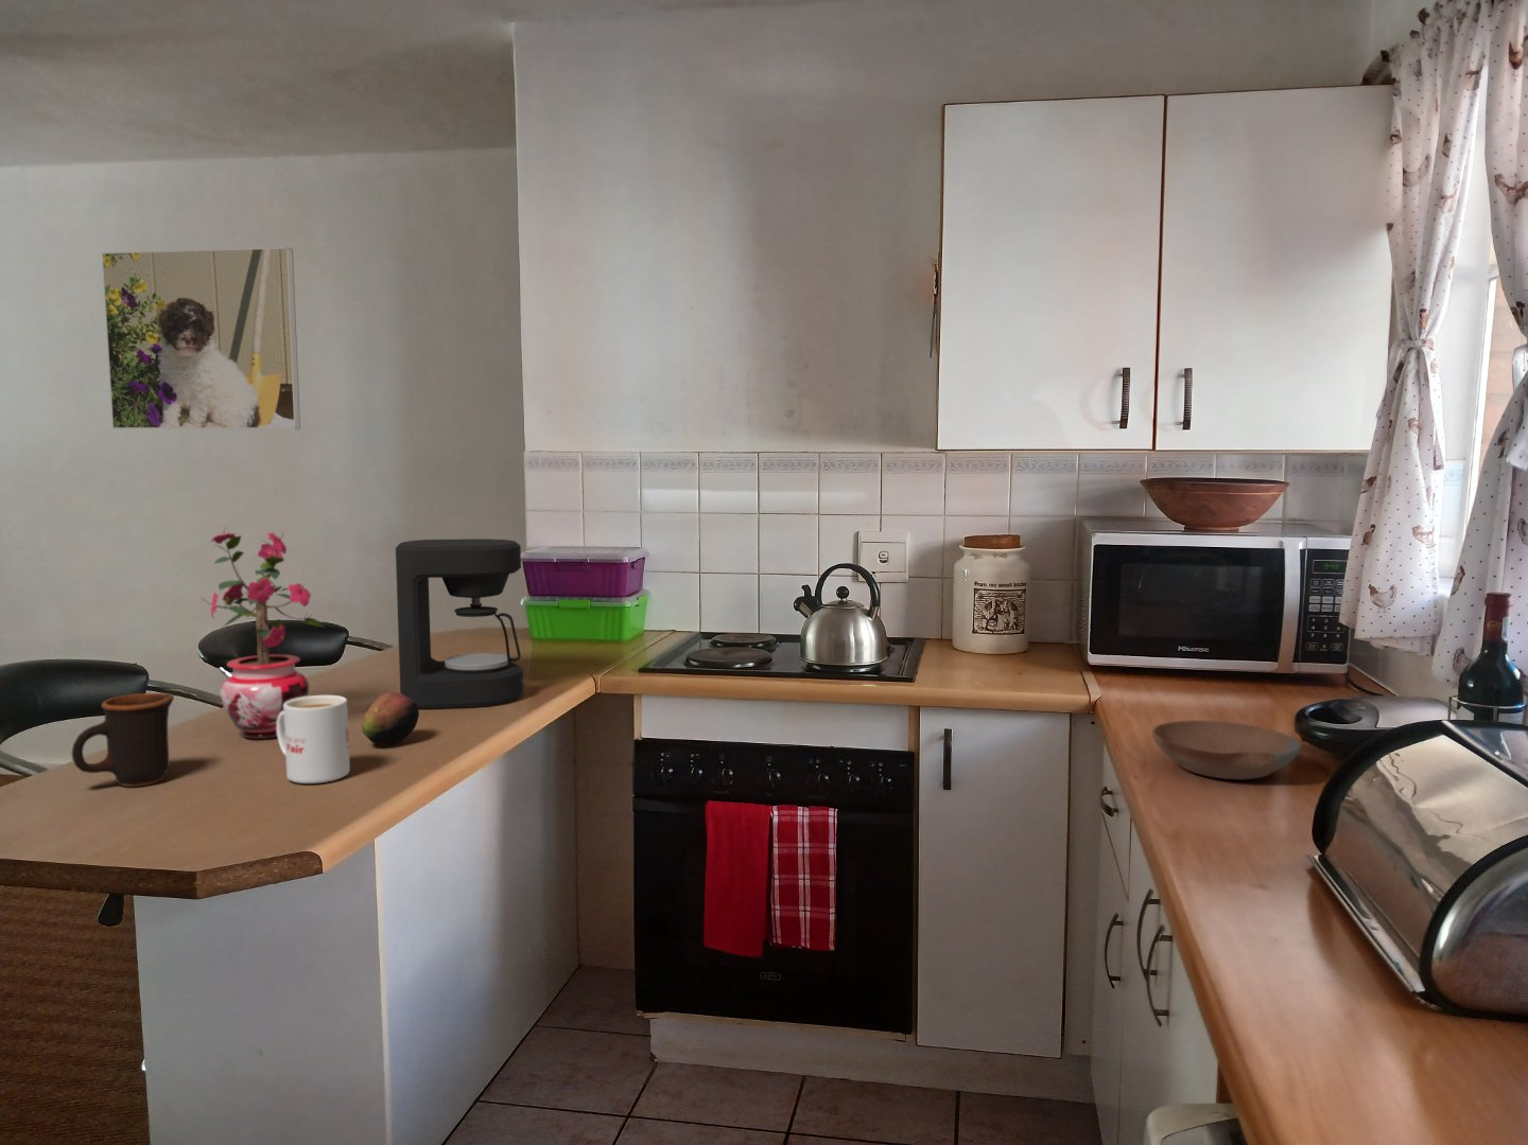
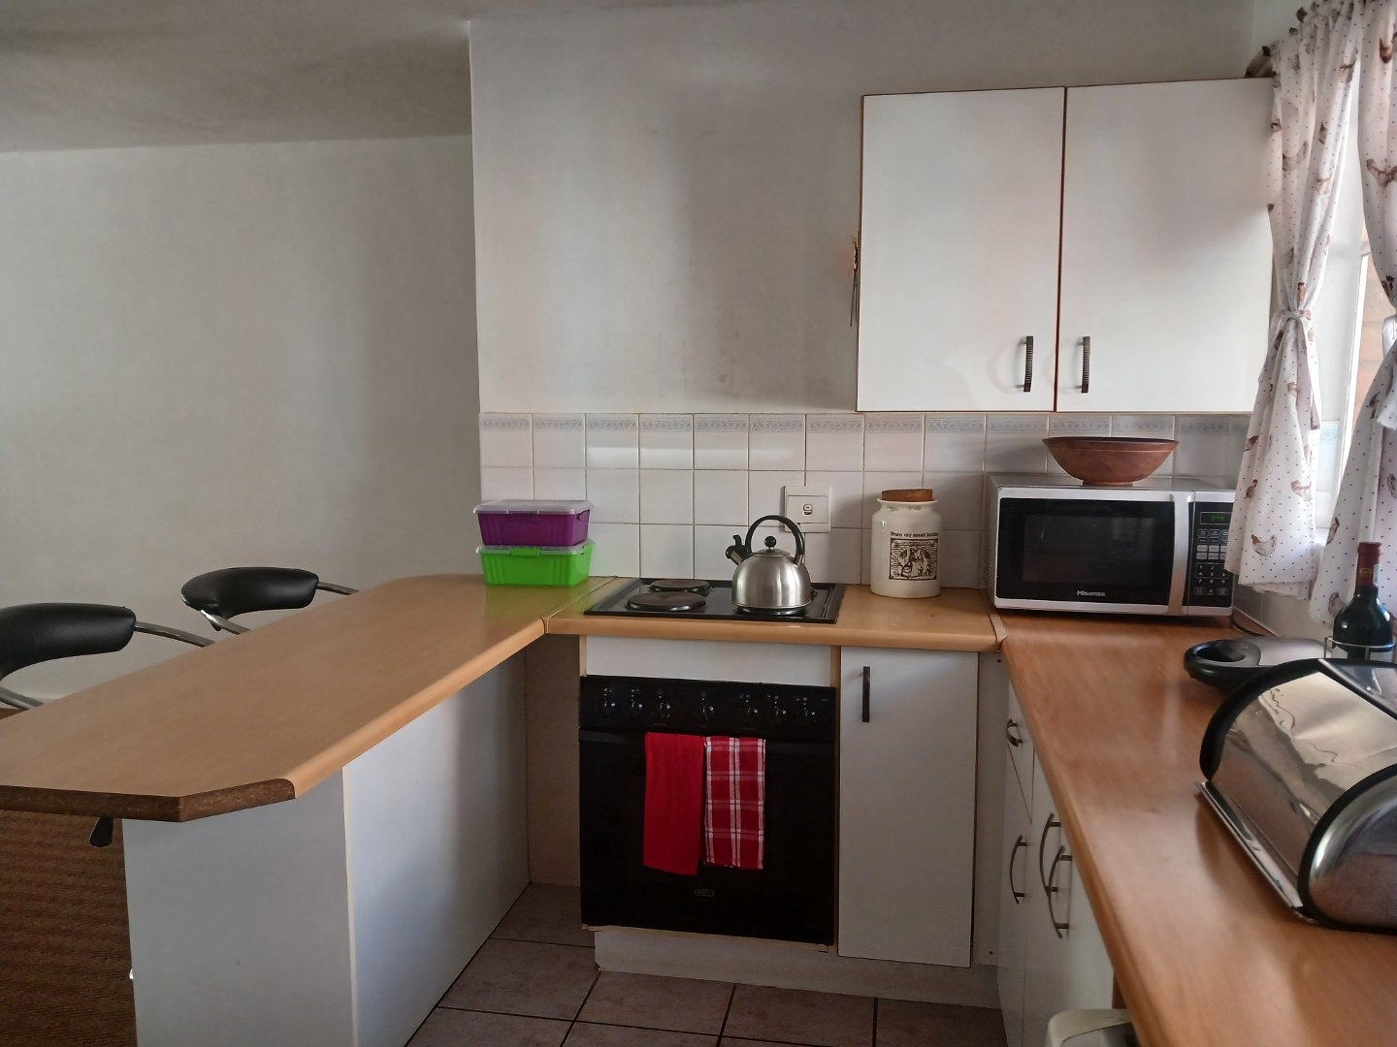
- mug (125, 742)
- coffee maker (462, 616)
- mango (389, 718)
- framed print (201, 340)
- potted plant (266, 630)
- mug (308, 737)
- bowl (1224, 752)
